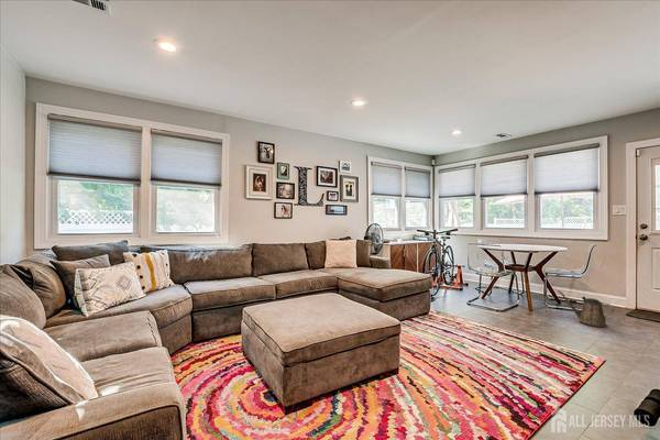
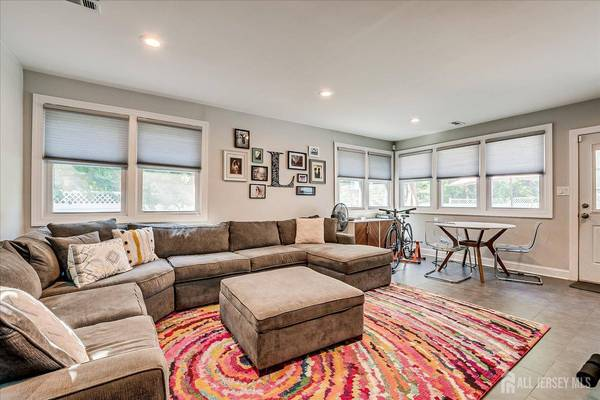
- watering can (583, 307)
